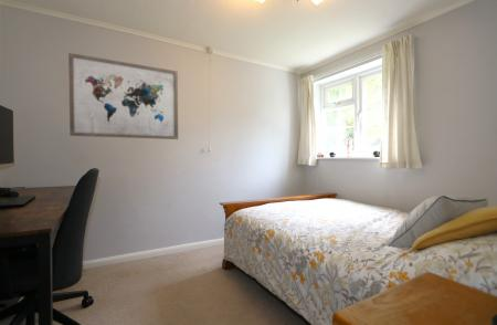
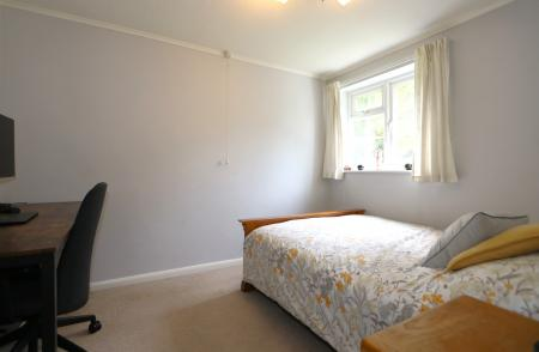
- wall art (128, 99)
